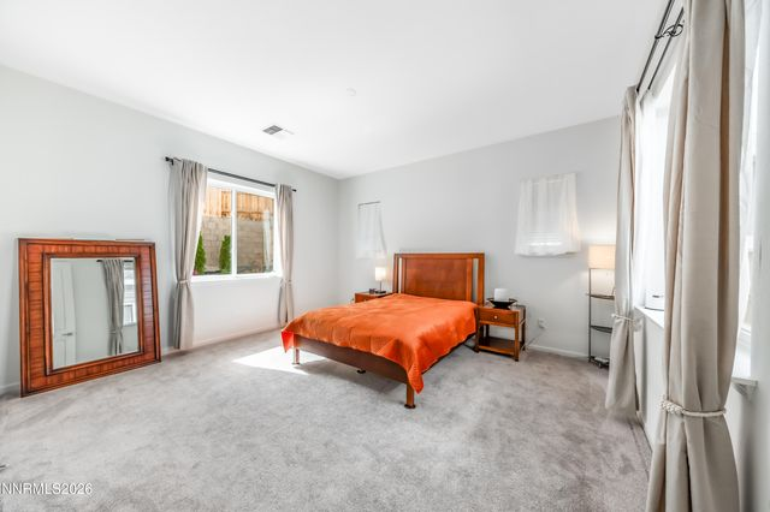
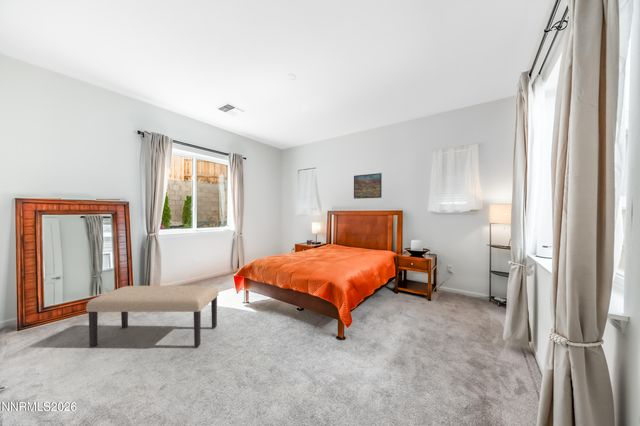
+ bench (158, 311)
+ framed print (367, 186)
